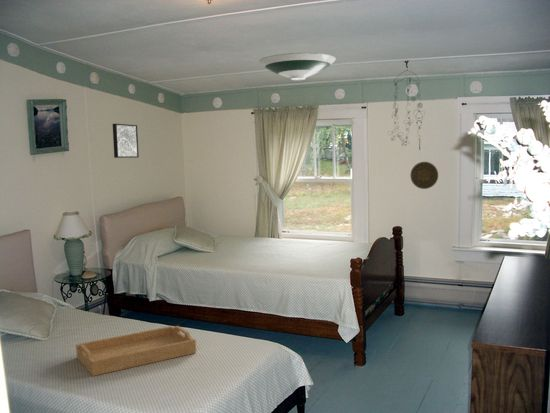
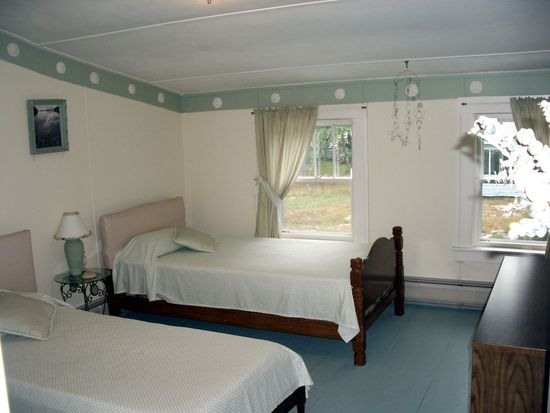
- serving tray (136, 346)
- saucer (297, 69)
- wall art (126, 141)
- decorative plate (424, 175)
